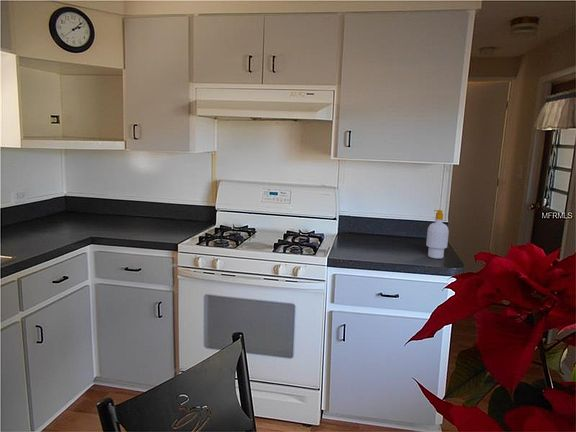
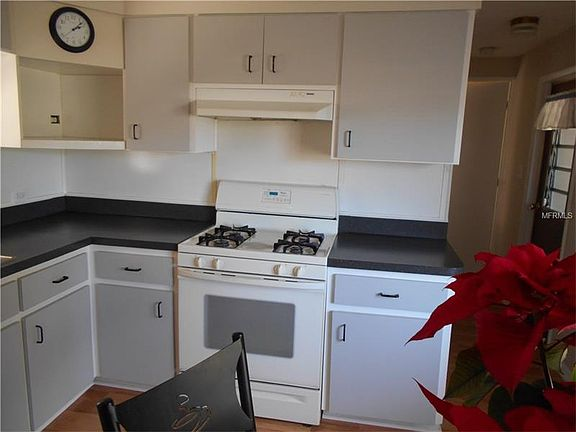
- soap bottle (437, 233)
